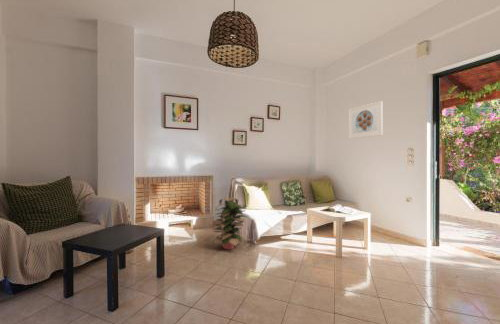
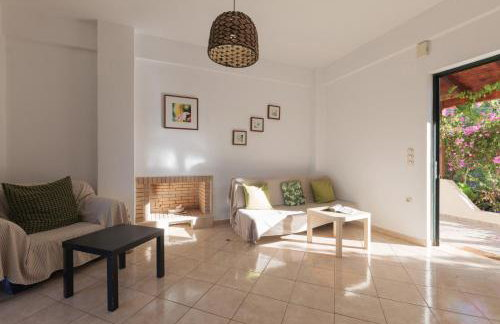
- decorative plant (229, 222)
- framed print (364, 121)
